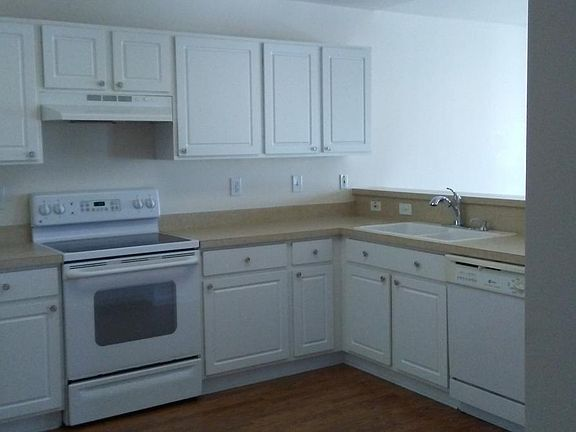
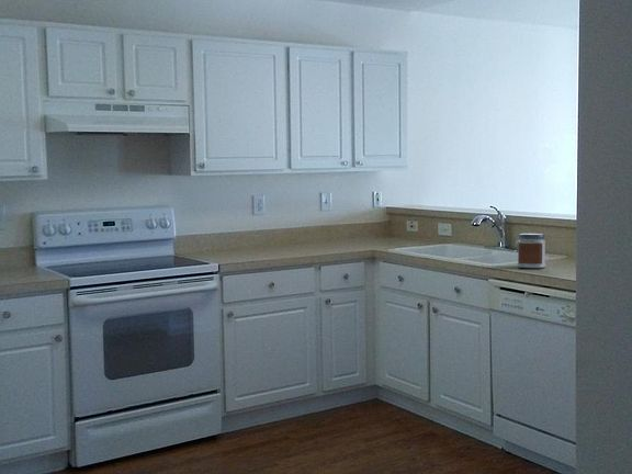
+ jar (531, 250)
